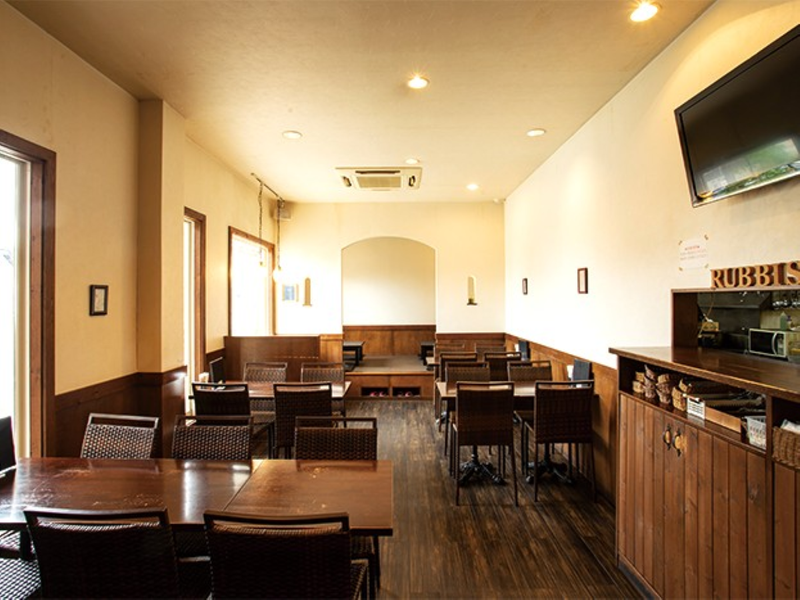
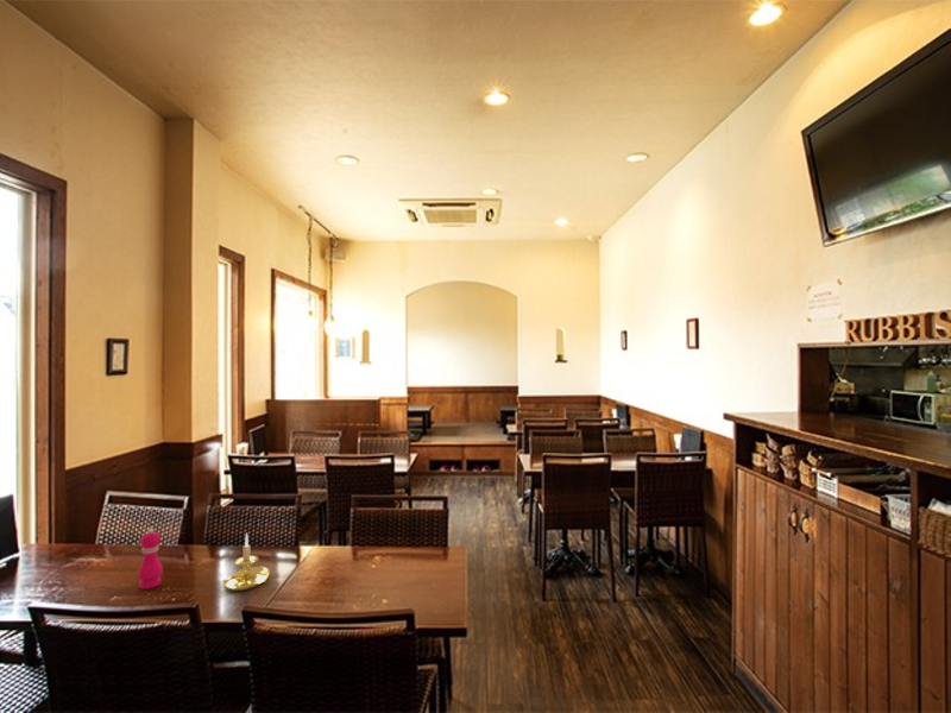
+ candle holder (244, 559)
+ pepper mill (150, 556)
